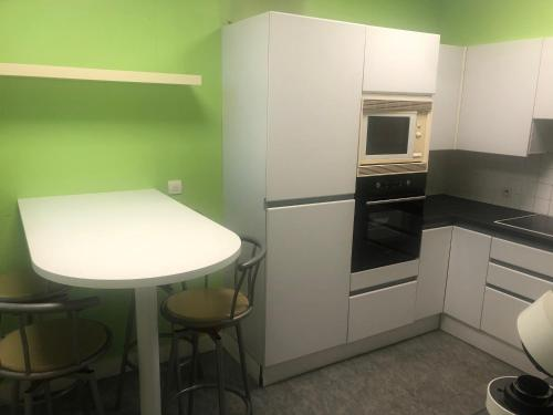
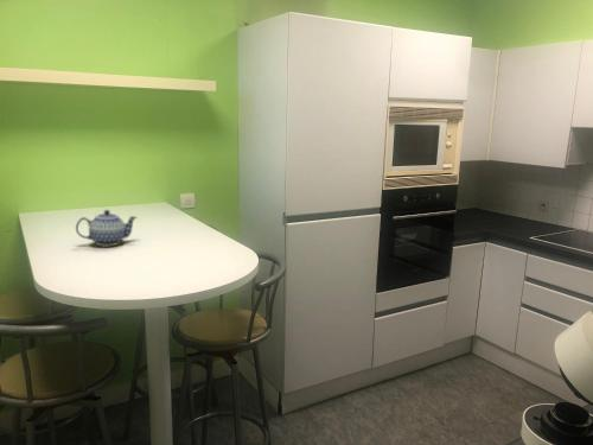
+ teapot (107, 227)
